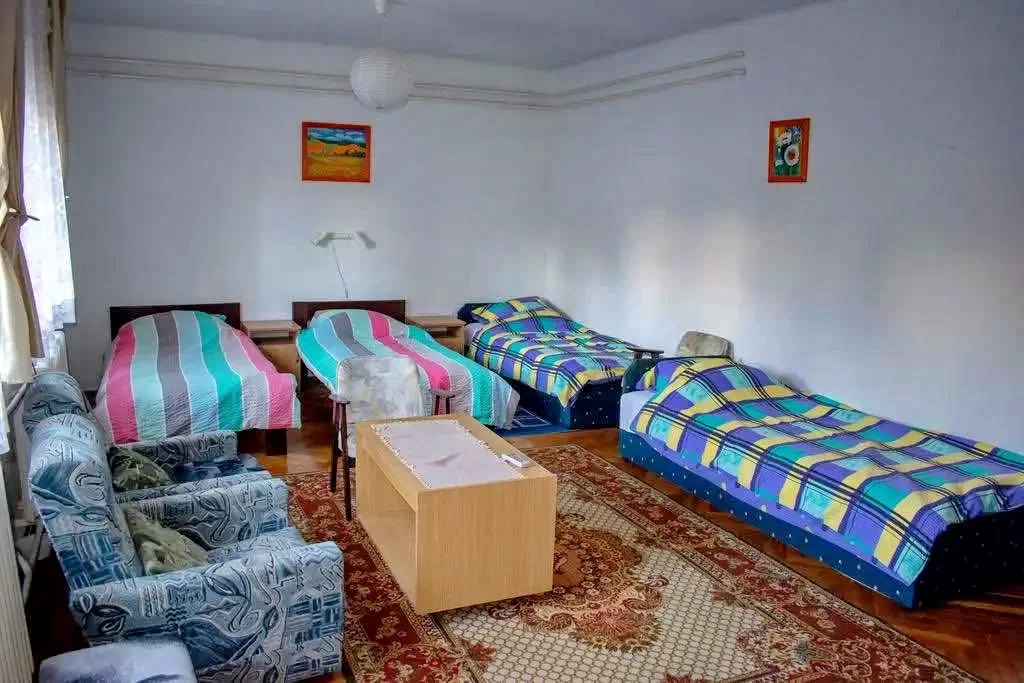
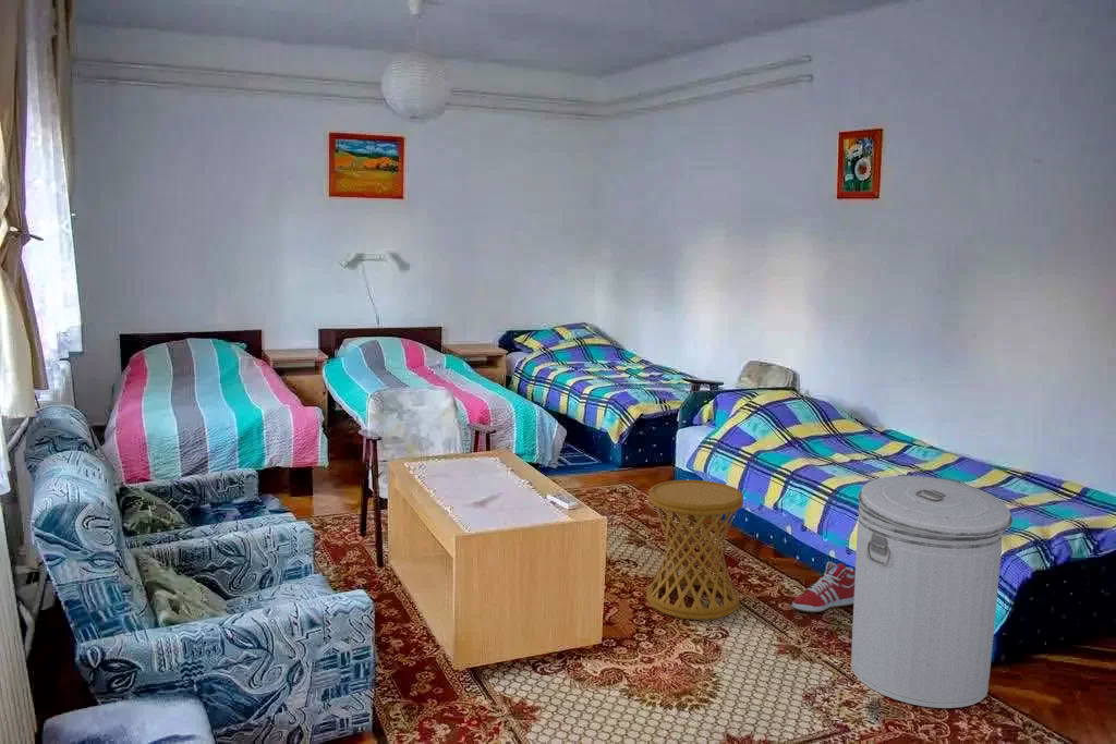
+ can (926, 585)
+ side table (694, 547)
+ sneaker (824, 585)
